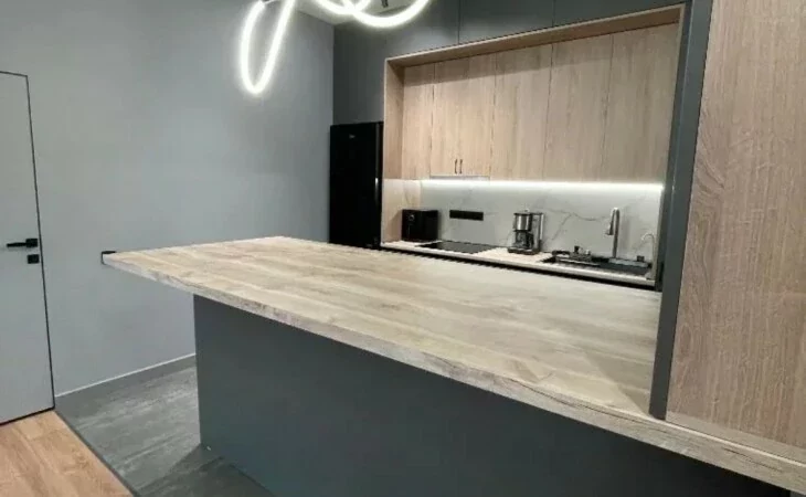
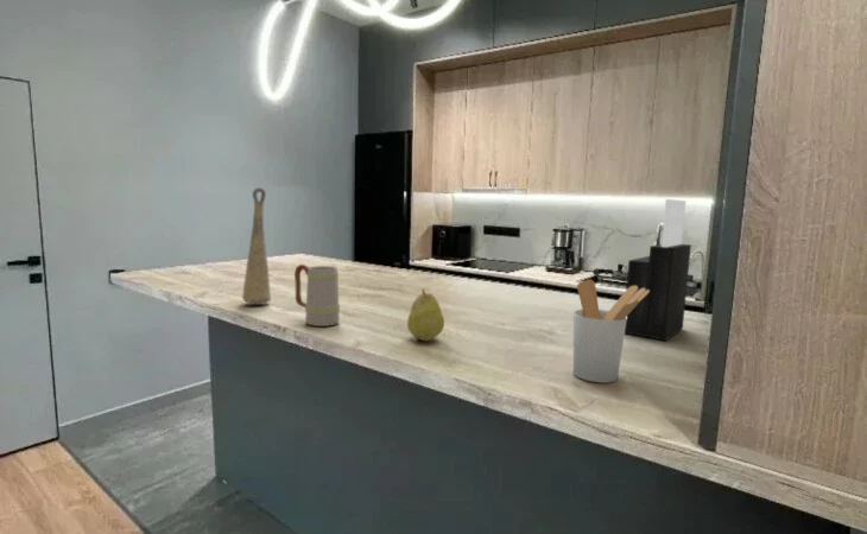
+ knife block (654, 266)
+ mug (316, 293)
+ fruit (426, 313)
+ utensil holder (609, 329)
+ decorative vase (255, 246)
